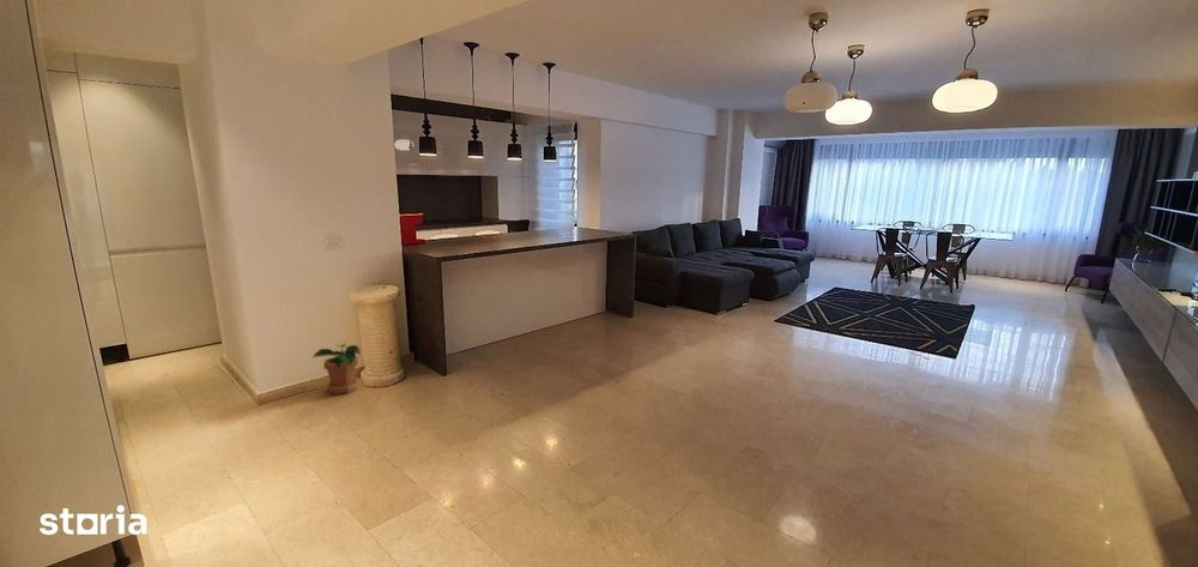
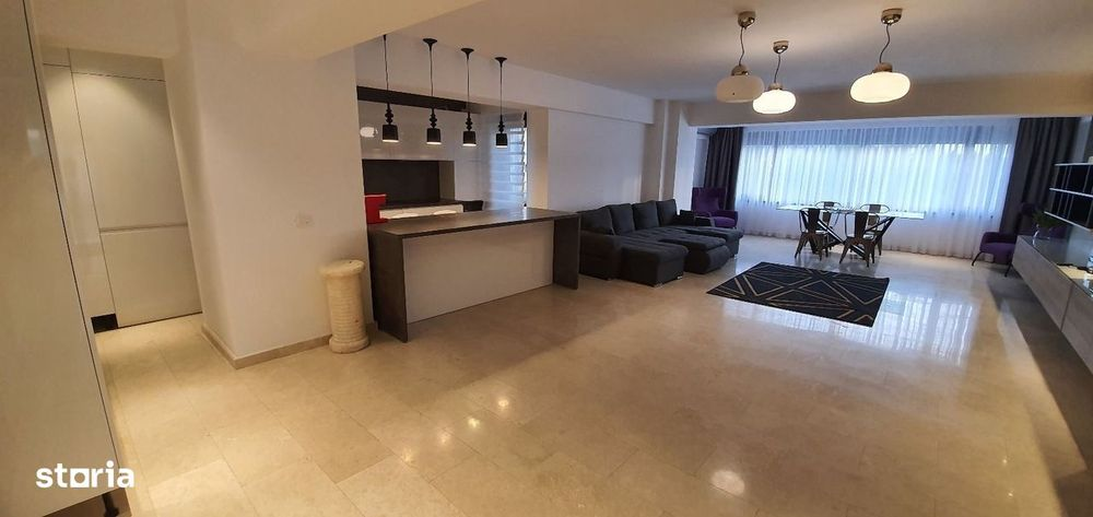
- potted plant (340, 369)
